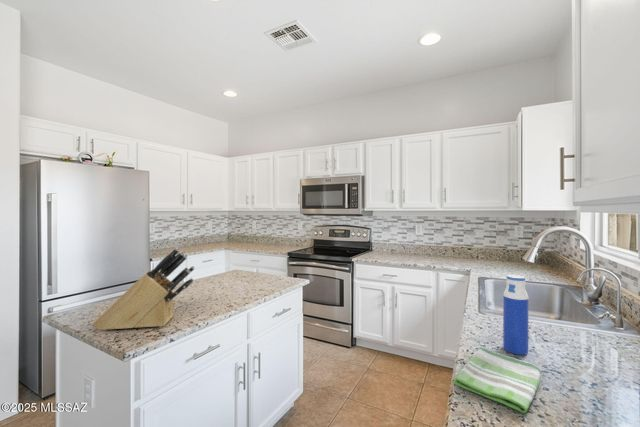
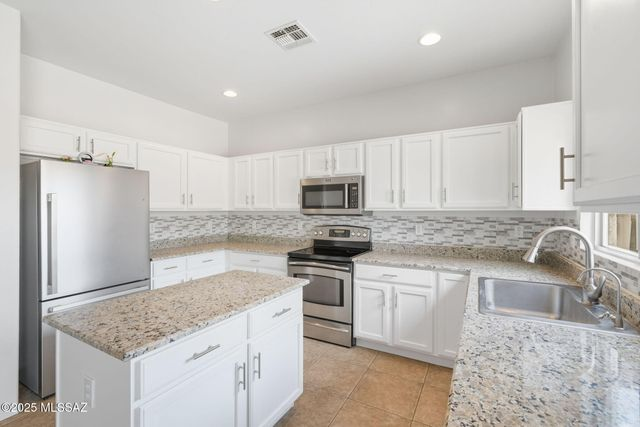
- water bottle (515, 313)
- knife block (147, 286)
- dish towel (498, 374)
